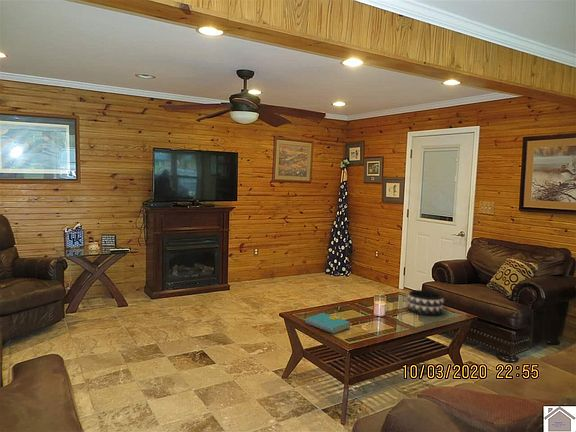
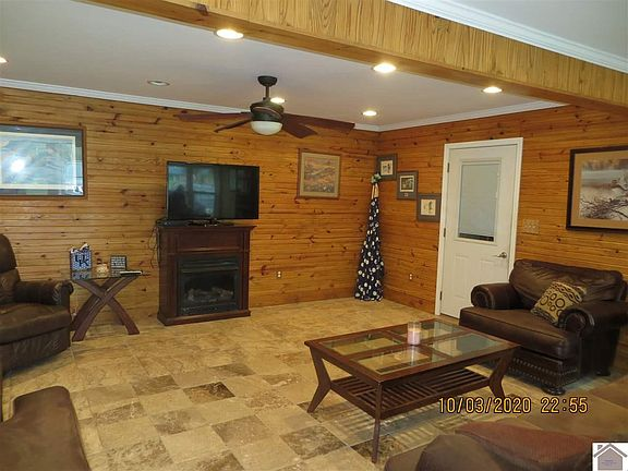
- decorative bowl (425, 302)
- book (327, 322)
